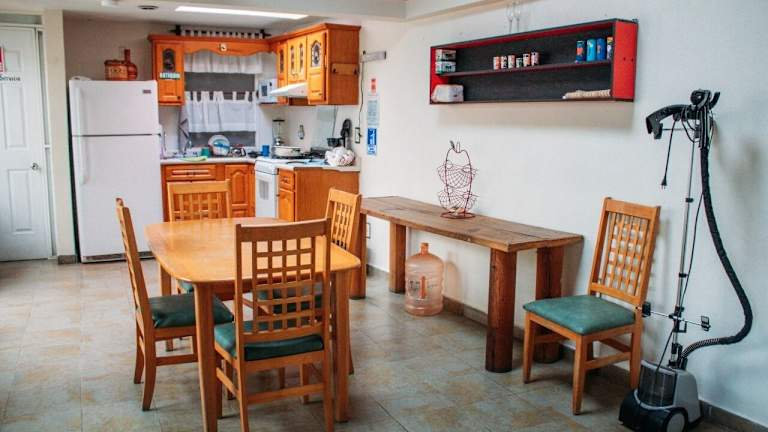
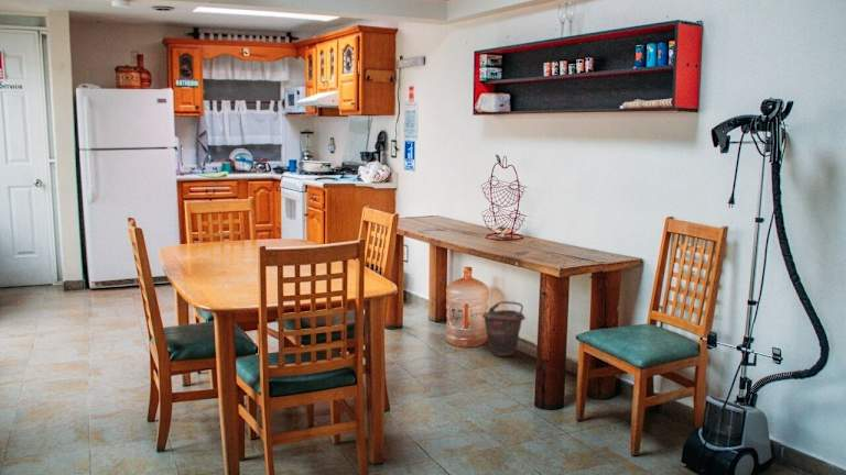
+ bucket (505, 328)
